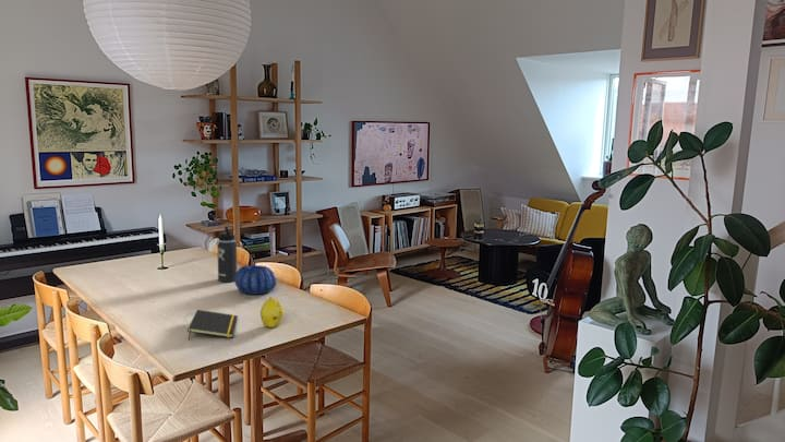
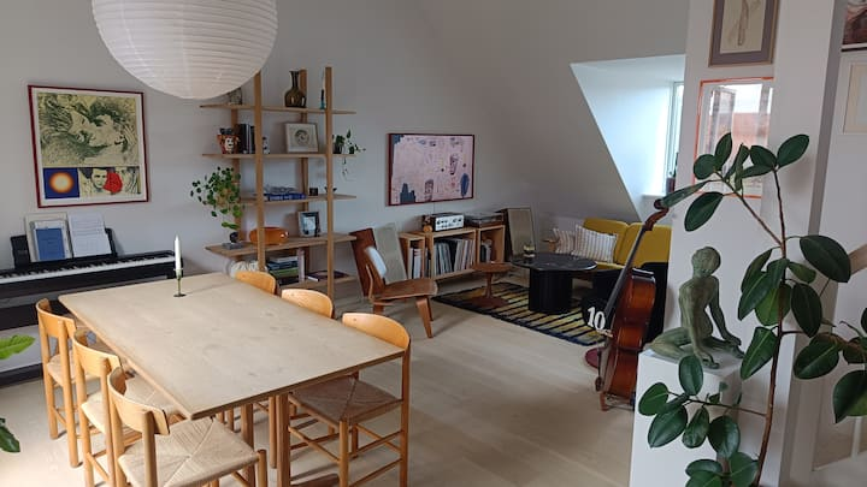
- thermos bottle (226, 252)
- fruit (271, 311)
- decorative bowl (255, 278)
- notepad (214, 323)
